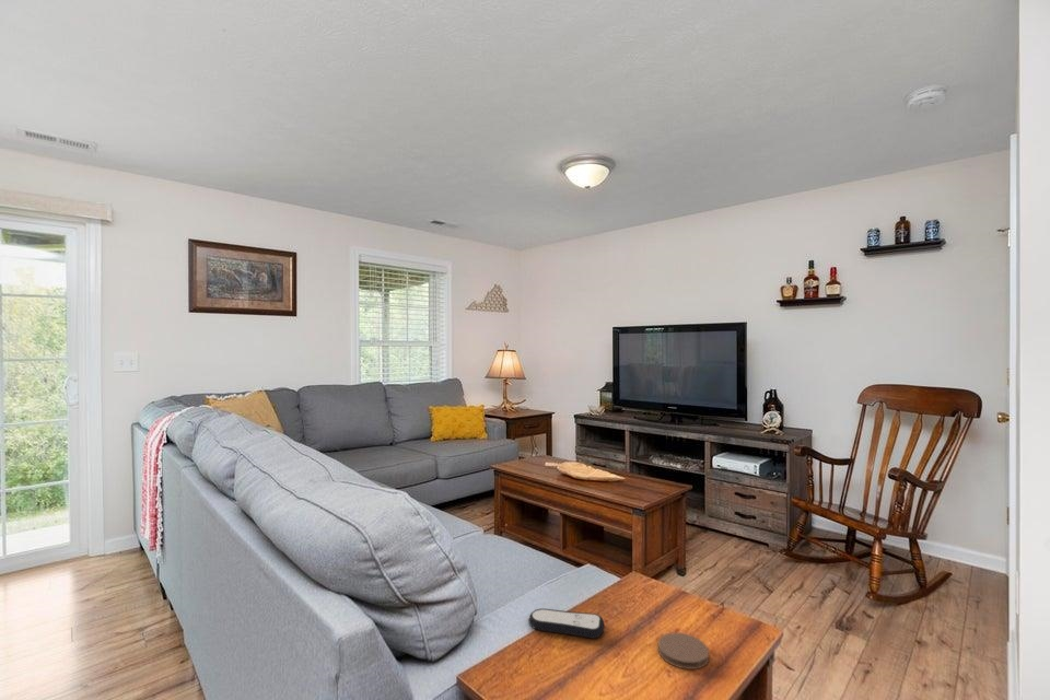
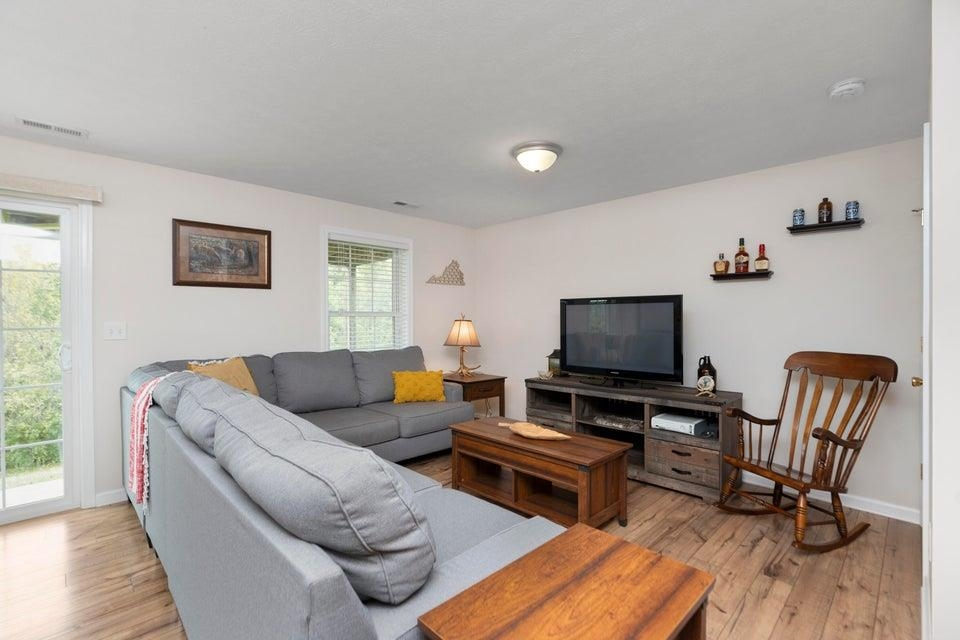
- remote control (565, 621)
- coaster (682, 650)
